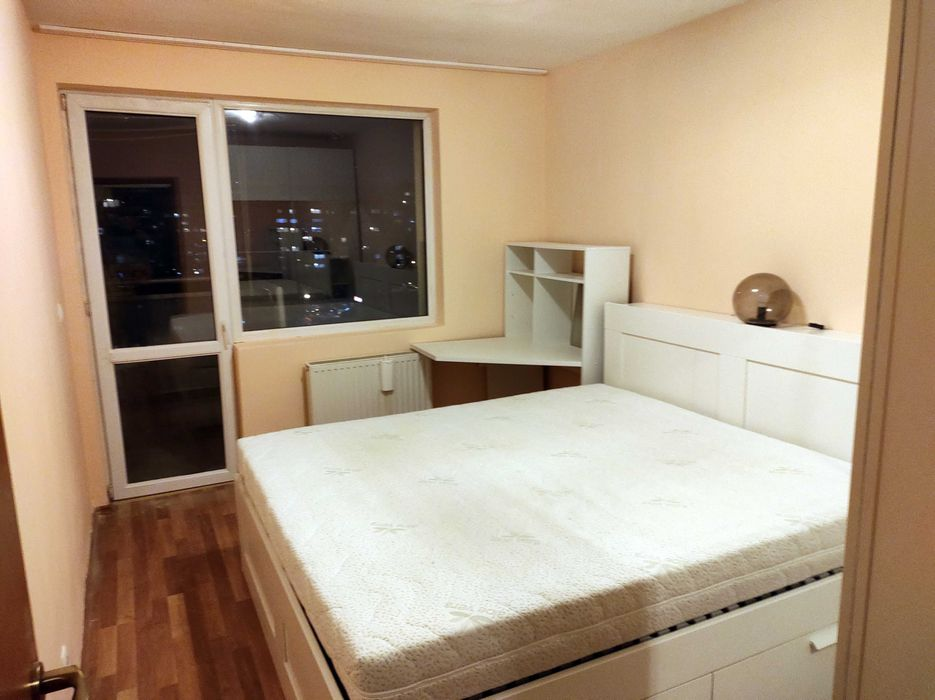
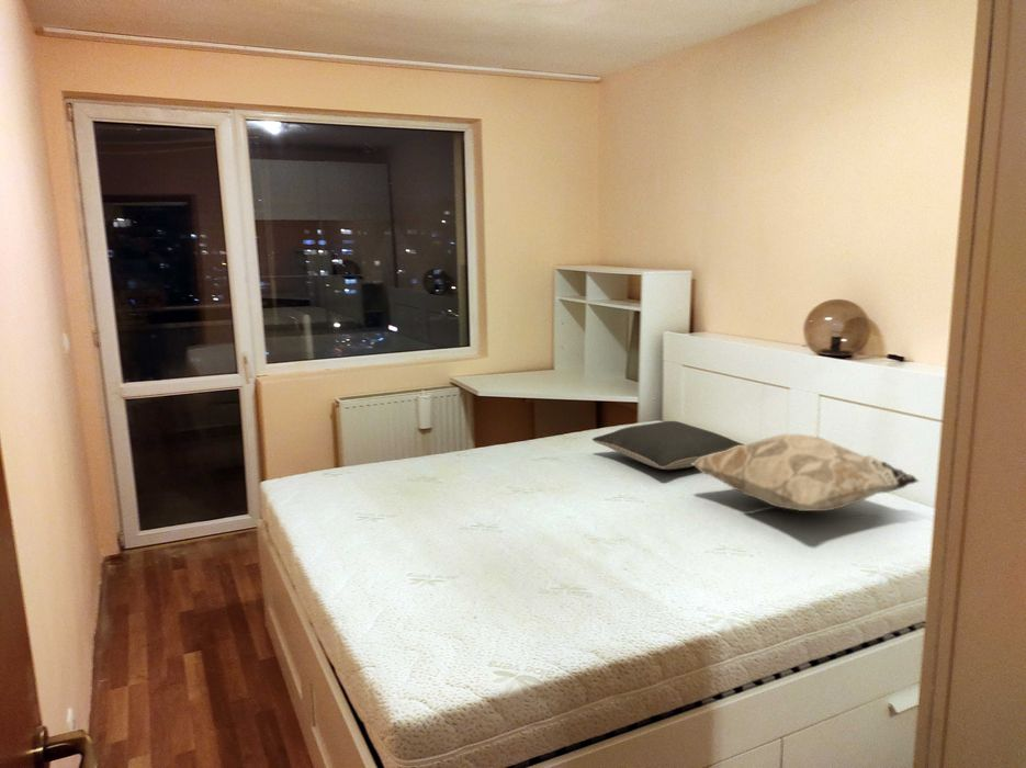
+ pillow (669, 444)
+ decorative pillow (800, 472)
